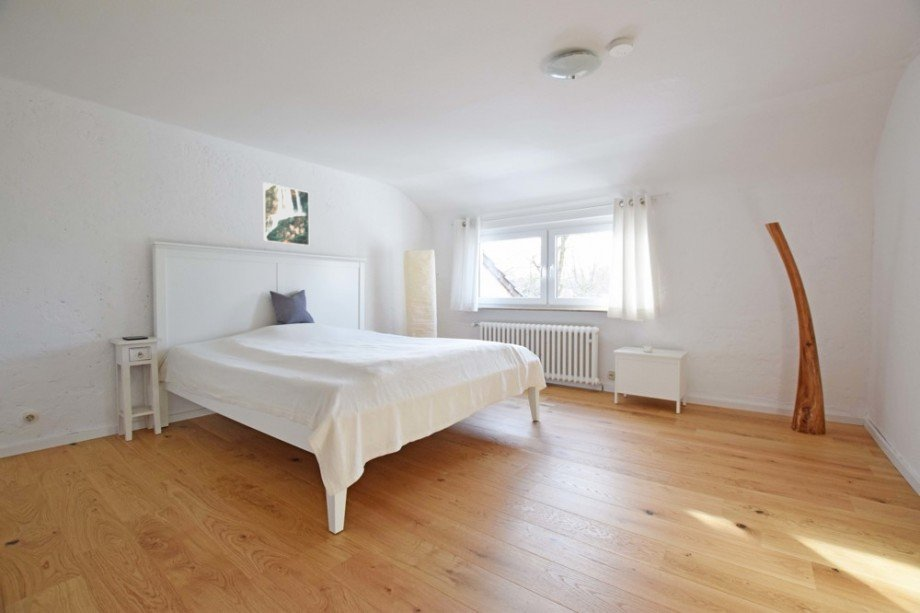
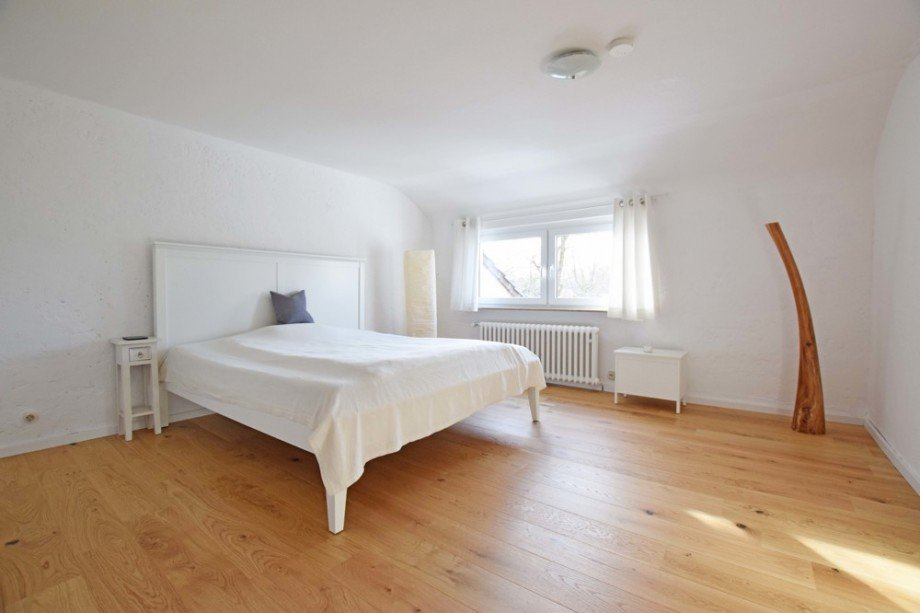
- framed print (287, 215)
